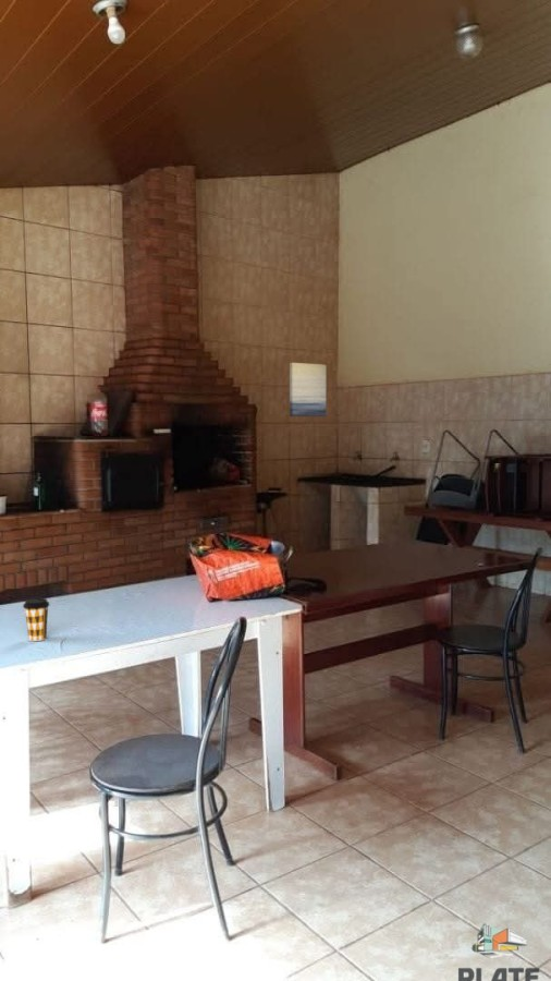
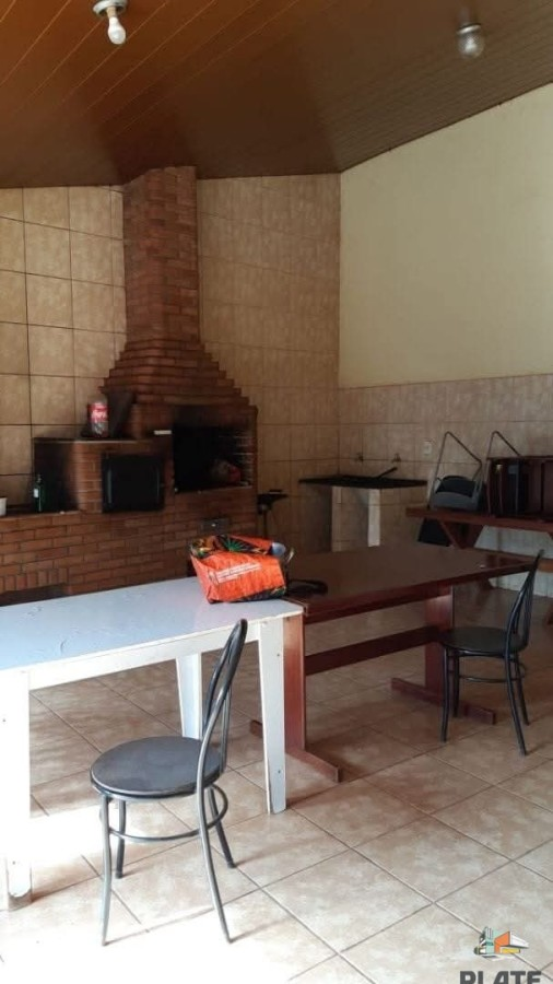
- wall art (308, 390)
- coffee cup (36, 619)
